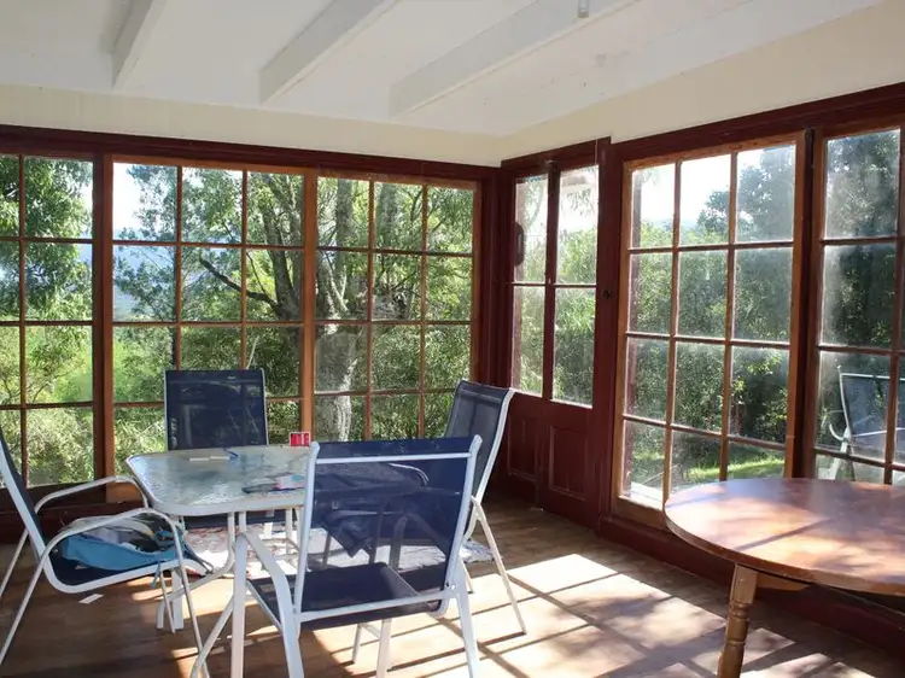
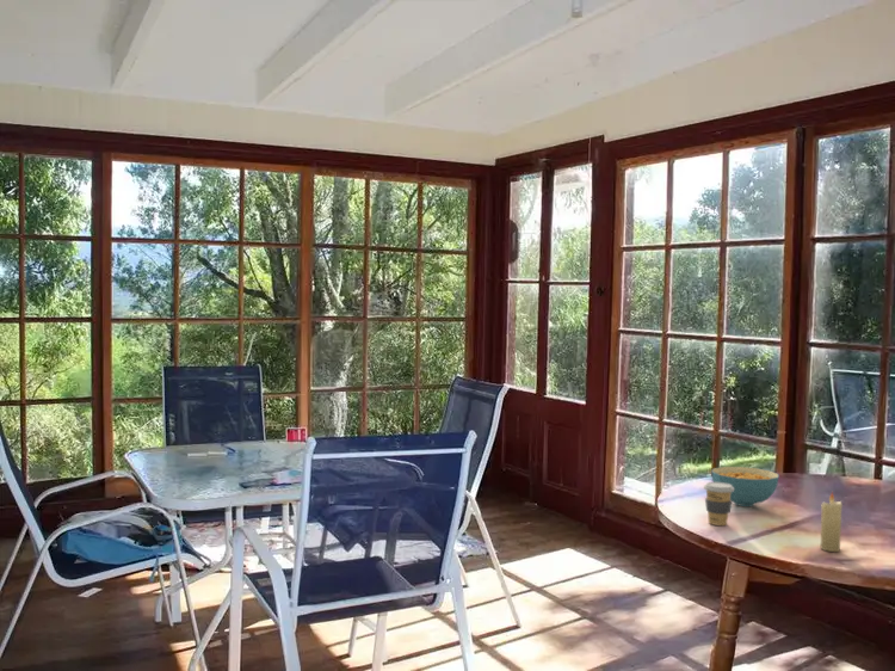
+ coffee cup (717, 504)
+ candle (831, 519)
+ cereal bowl (743, 488)
